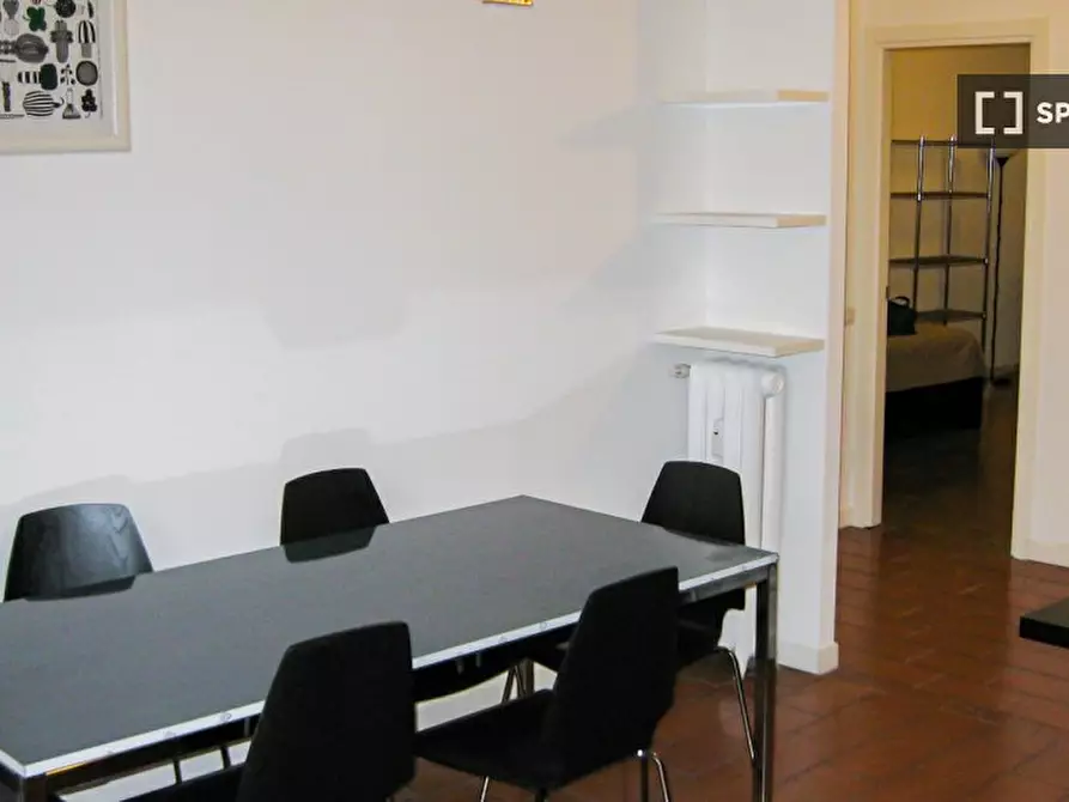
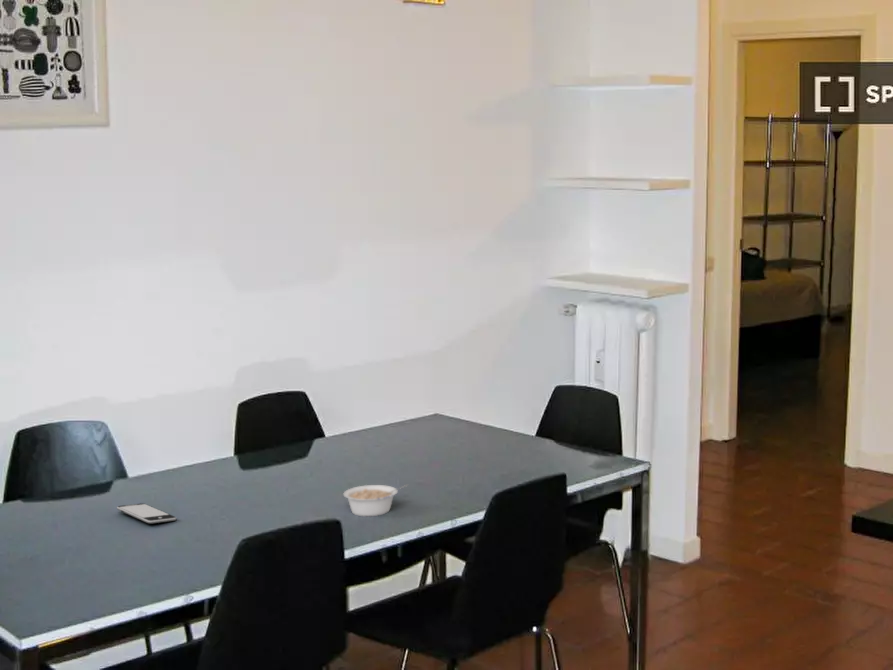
+ legume (372, 499)
+ smartphone (146, 513)
